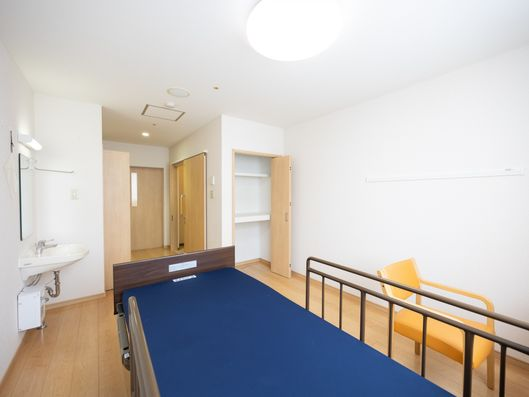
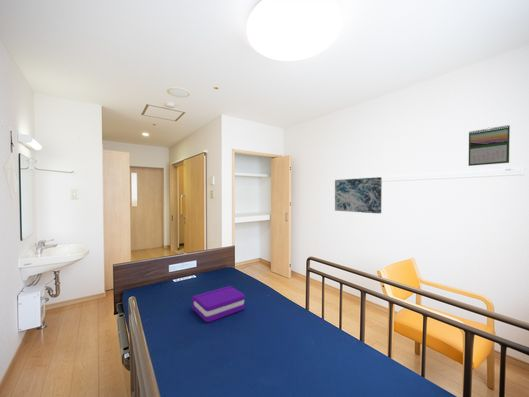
+ calendar (488, 146)
+ wall art (356, 195)
+ book (218, 301)
